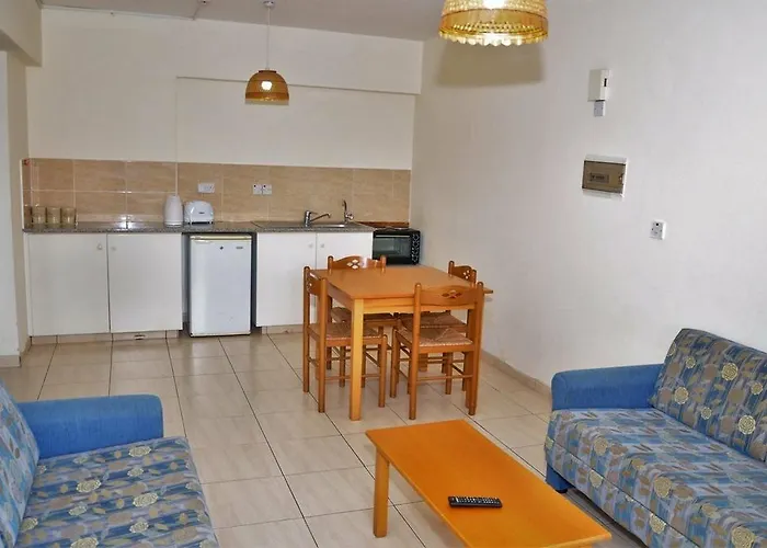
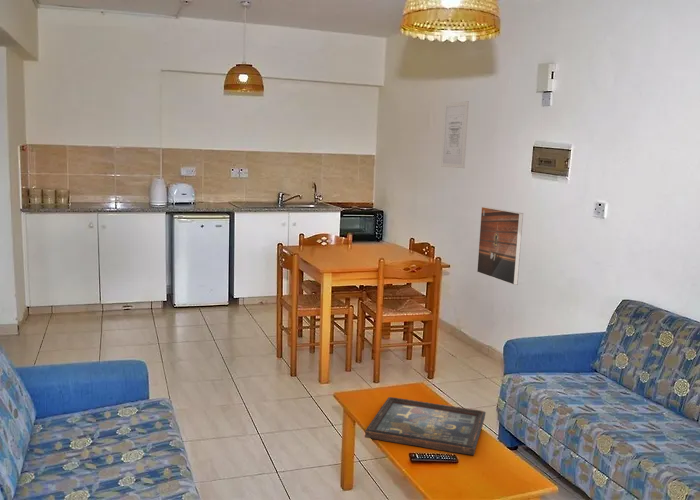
+ wall art (454, 135)
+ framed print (498, 244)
+ decorative tray (427, 423)
